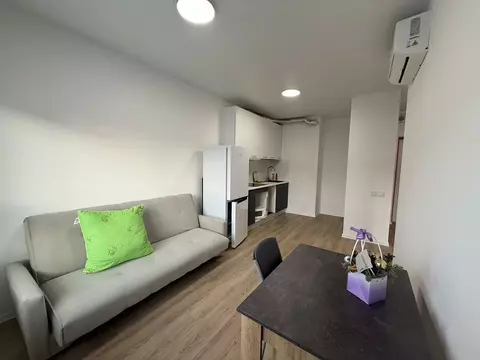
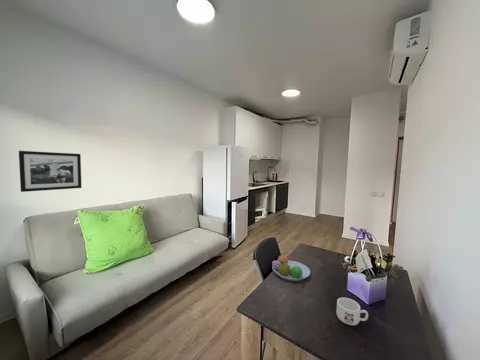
+ fruit bowl (290, 266)
+ picture frame (53, 171)
+ mug (352, 312)
